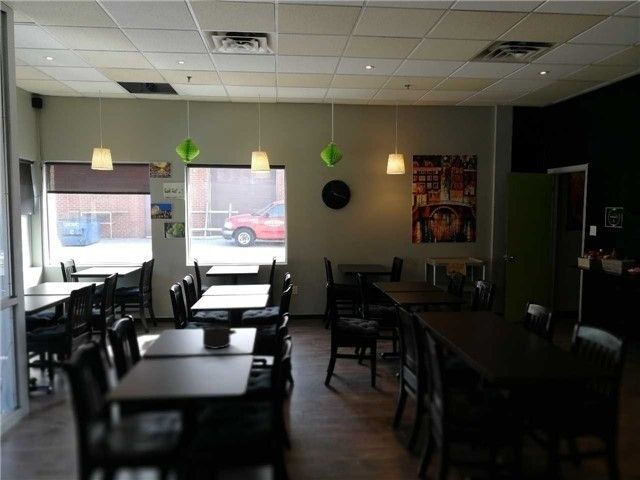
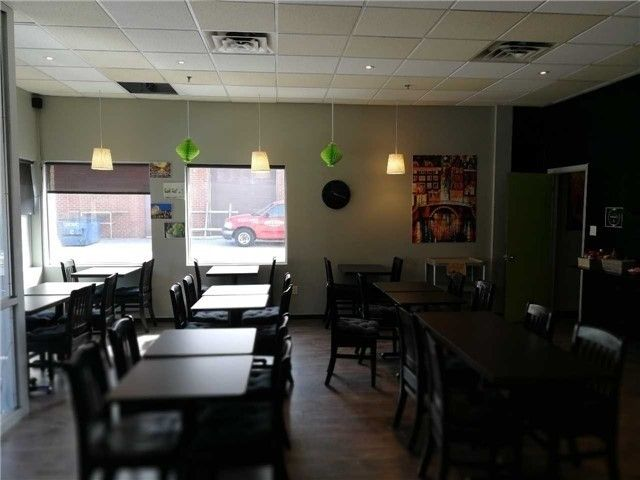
- teapot (219, 329)
